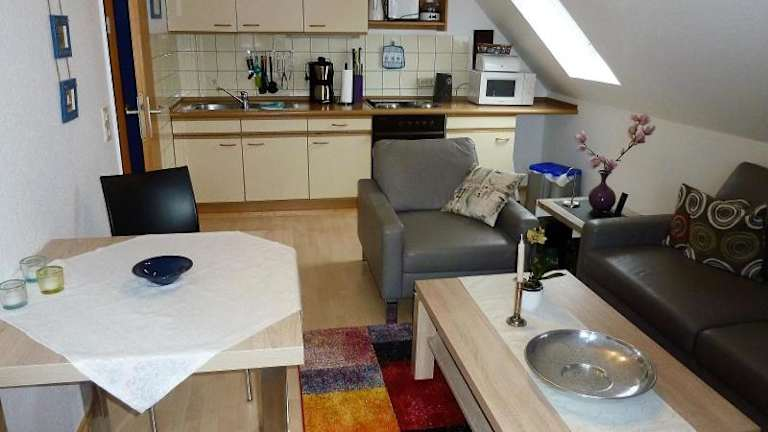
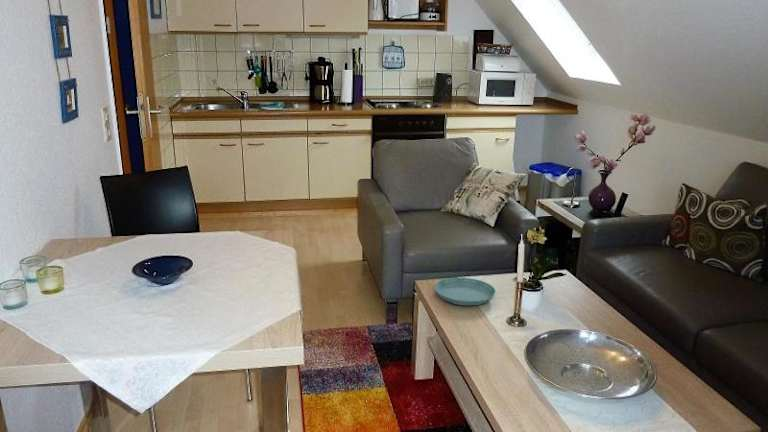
+ saucer (464, 292)
